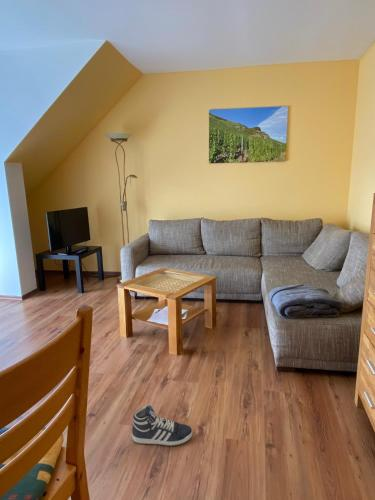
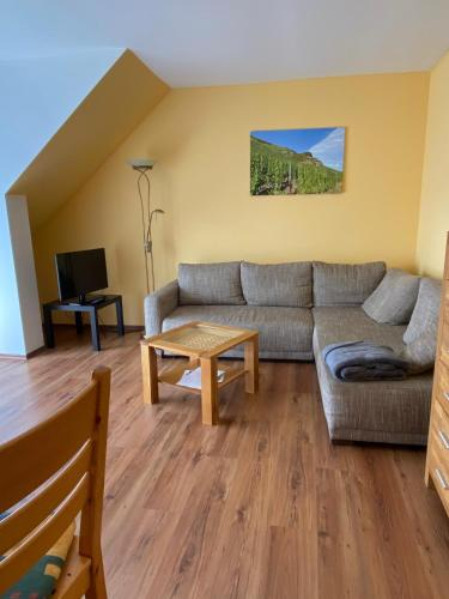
- sneaker (161, 424)
